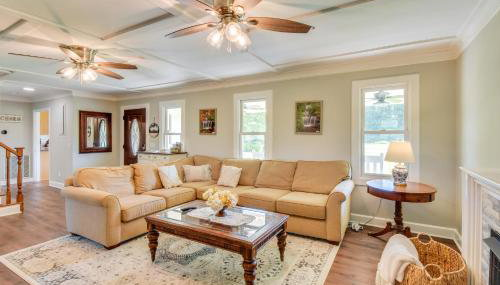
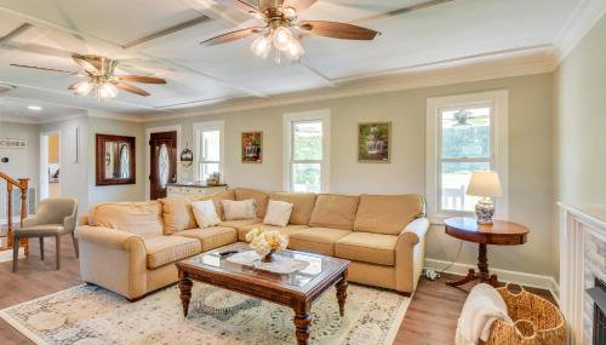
+ armchair (48, 231)
